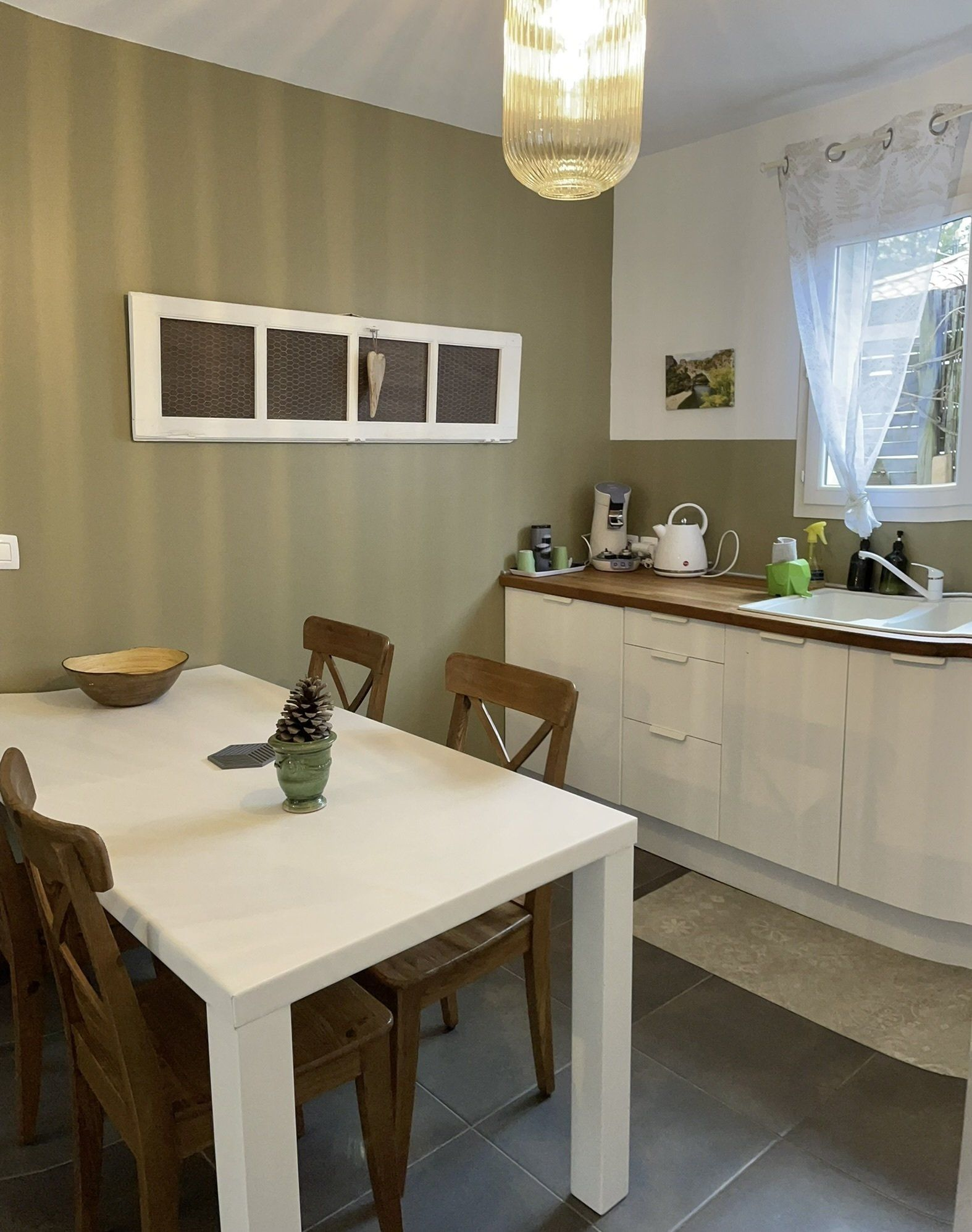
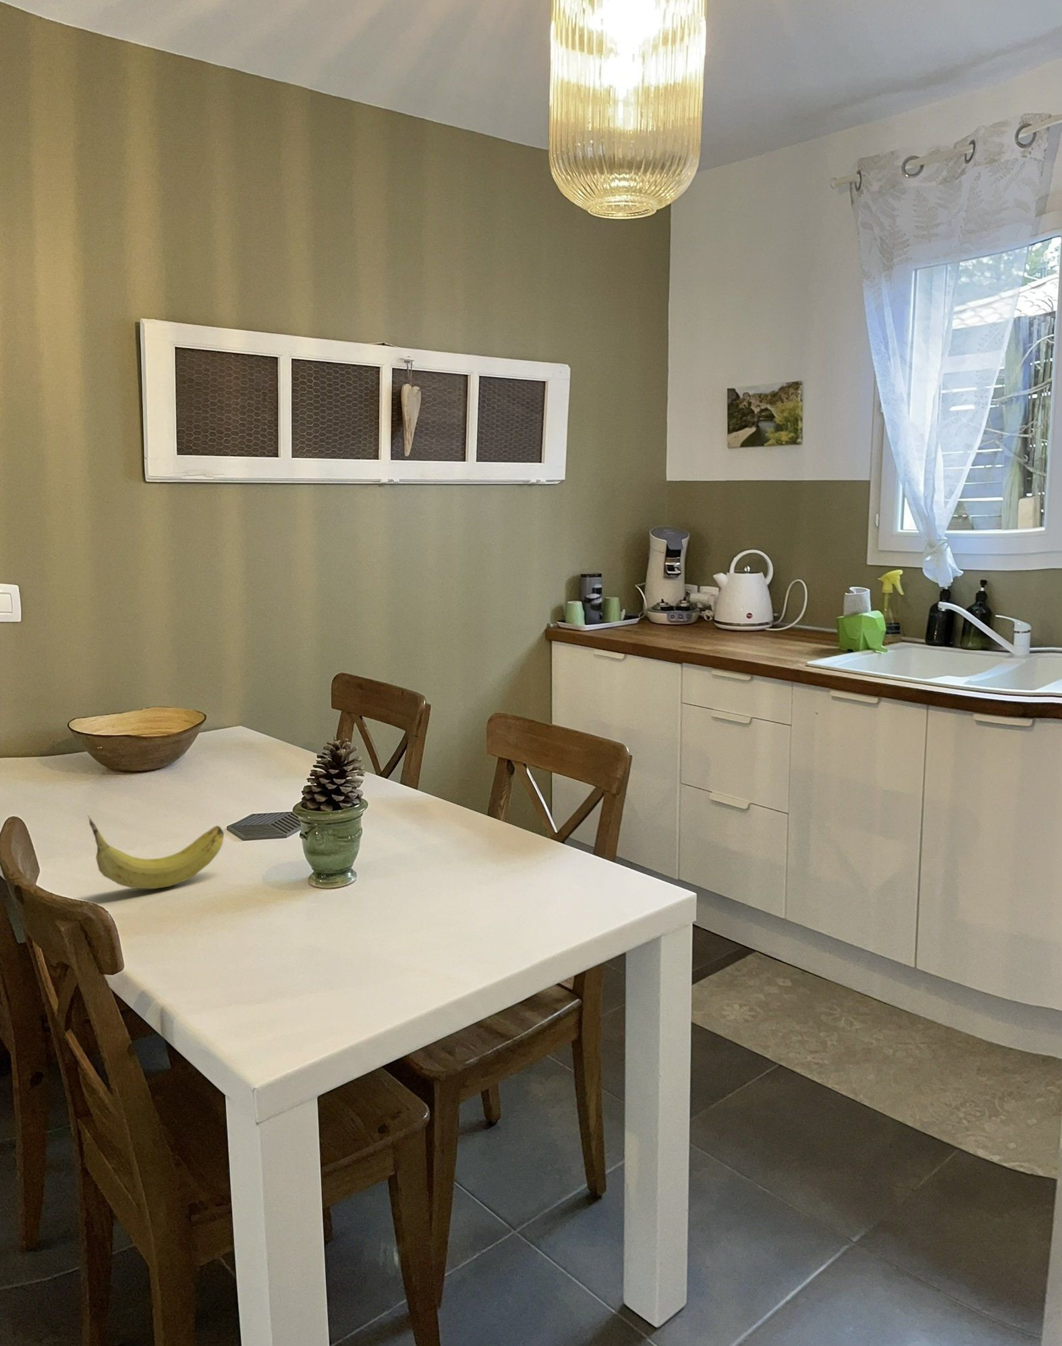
+ fruit (160, 858)
